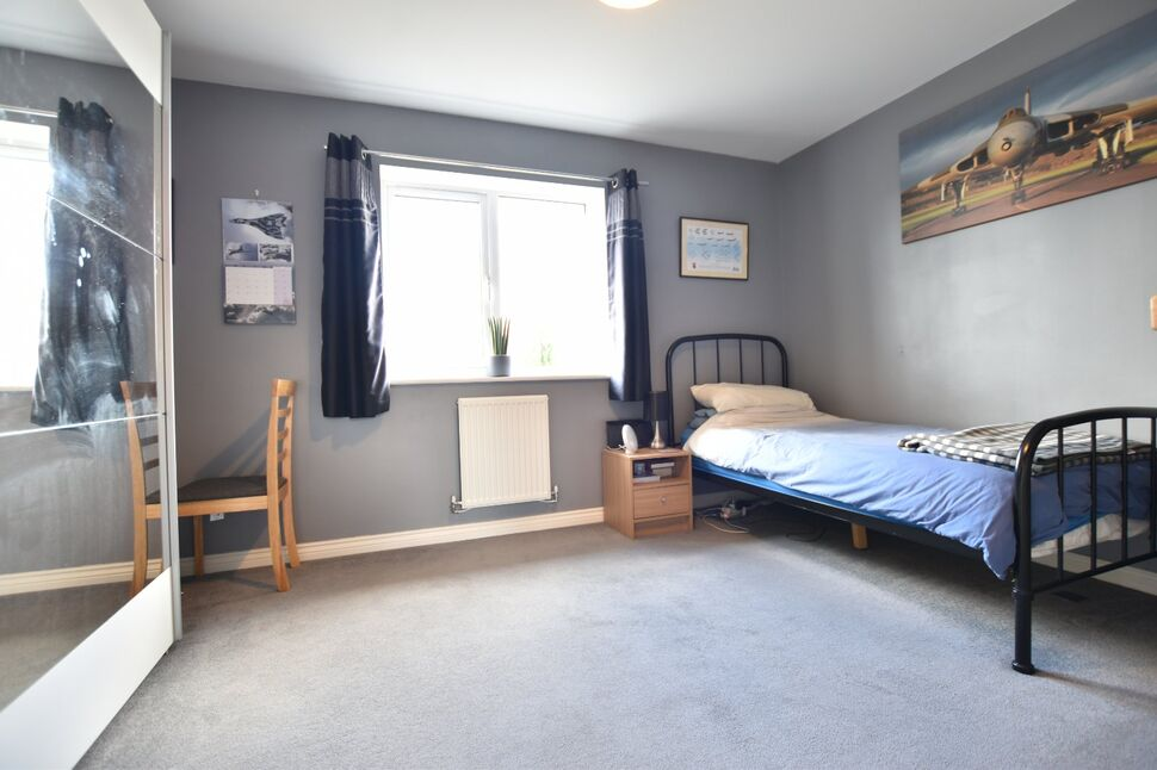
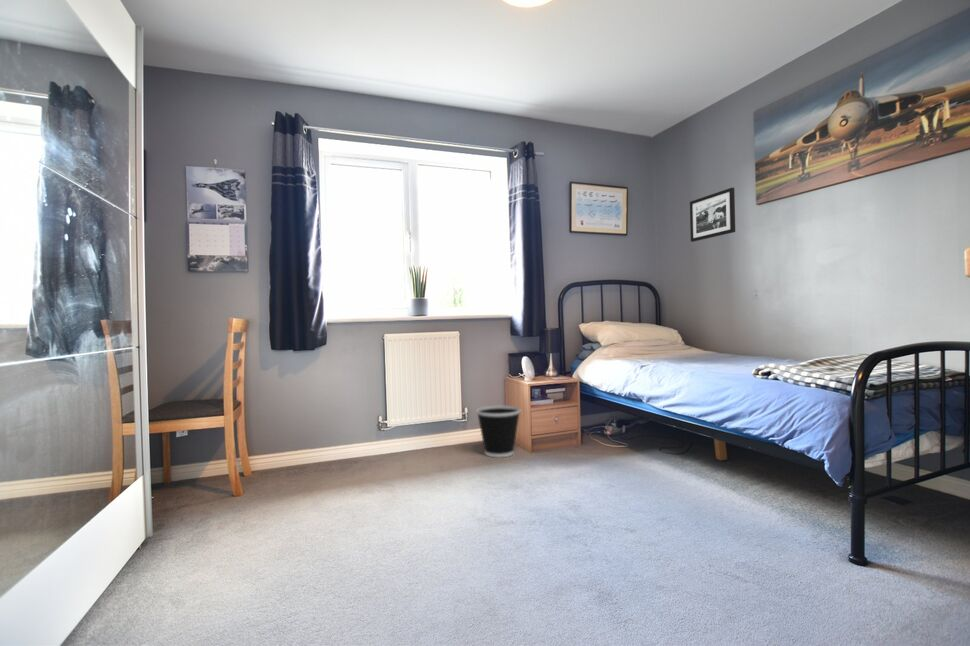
+ wastebasket (498, 431)
+ picture frame (711, 216)
